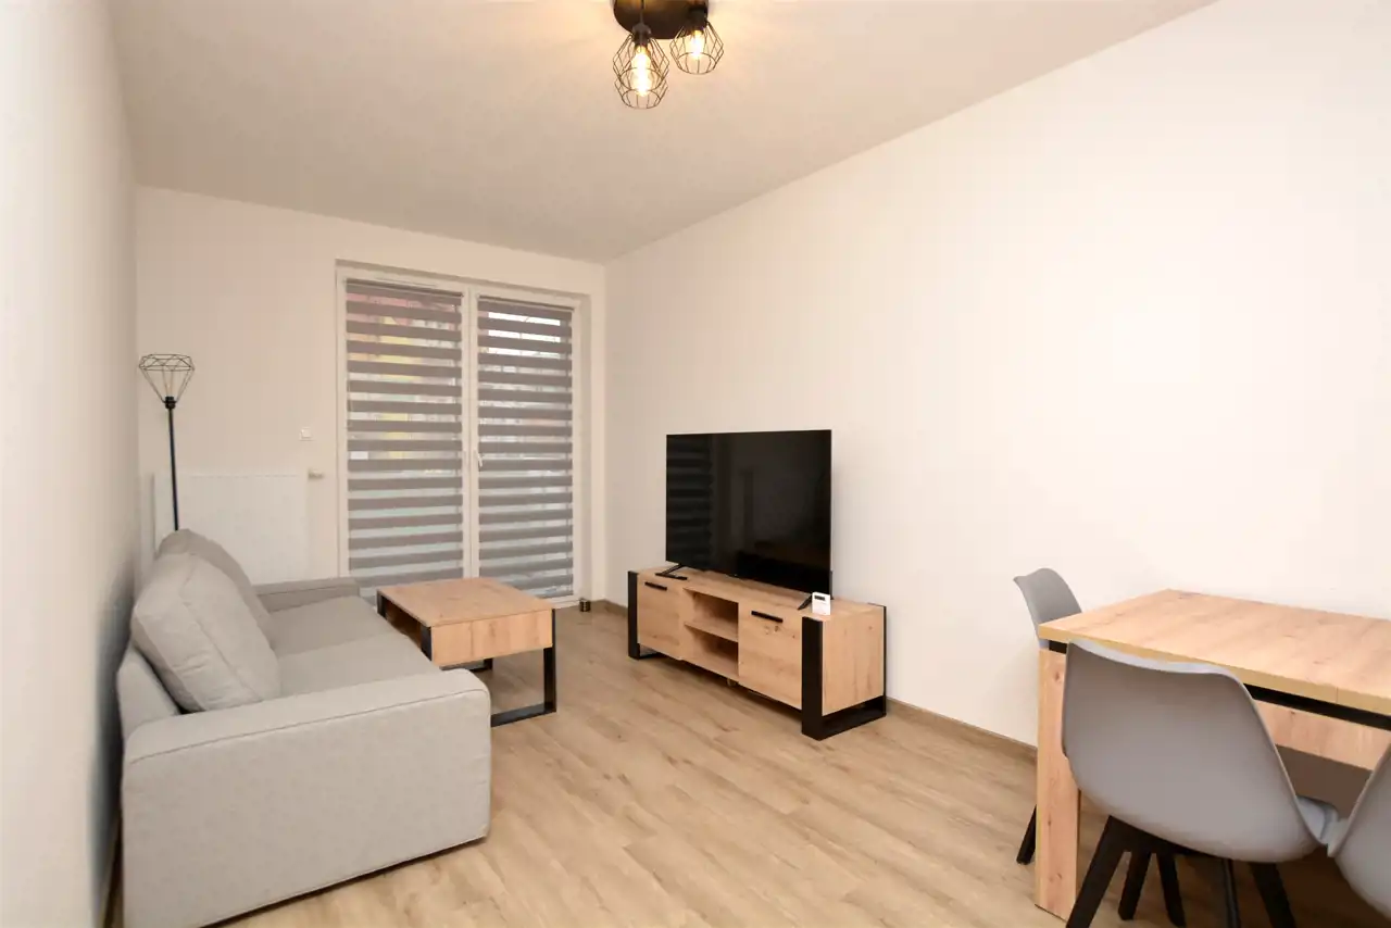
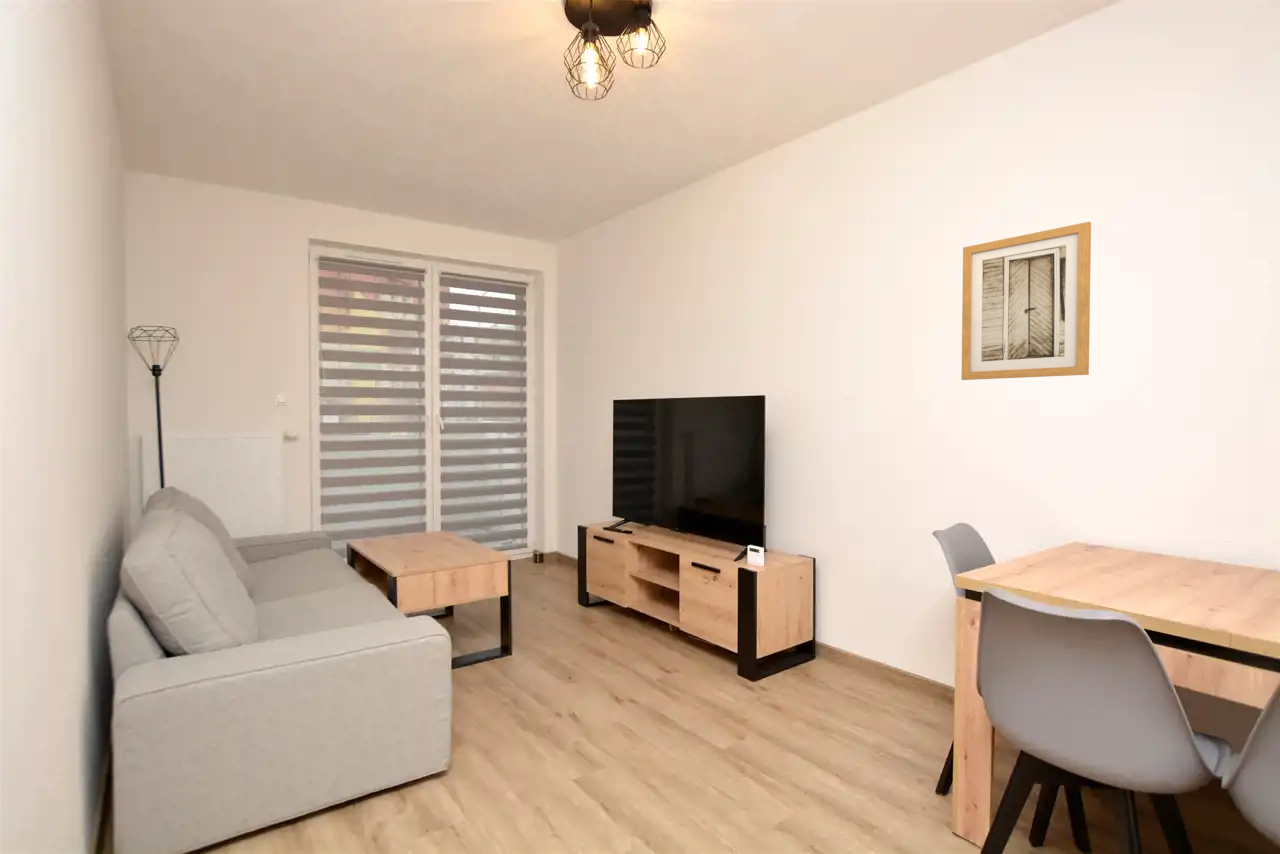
+ wall art (1021, 306)
